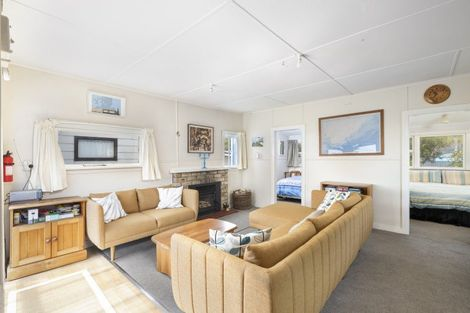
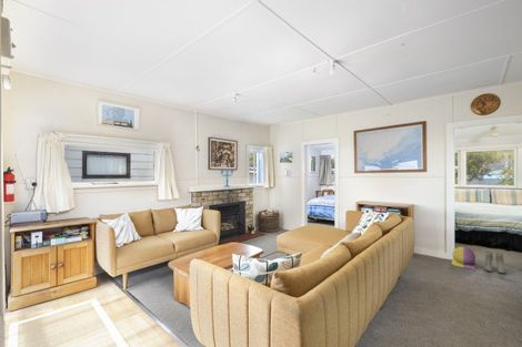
+ boots (495, 261)
+ ball (463, 255)
